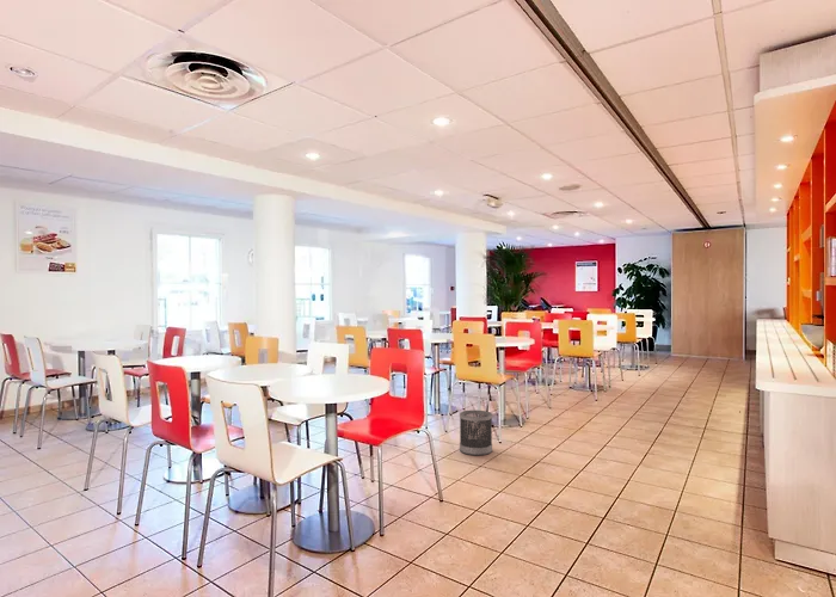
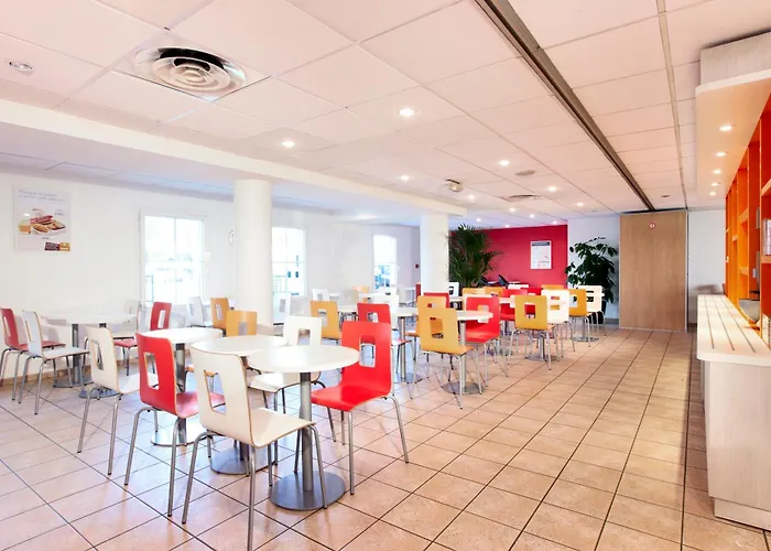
- wastebasket (475, 431)
